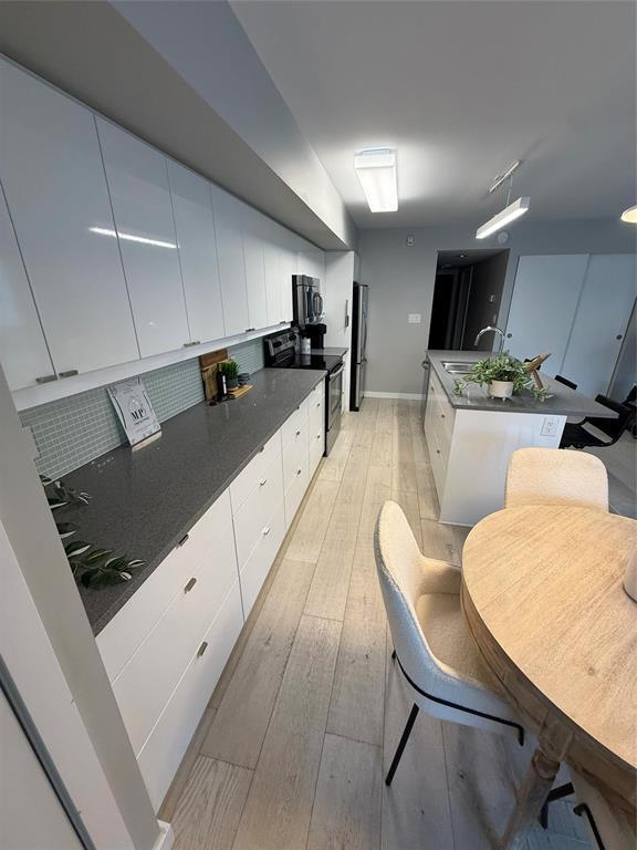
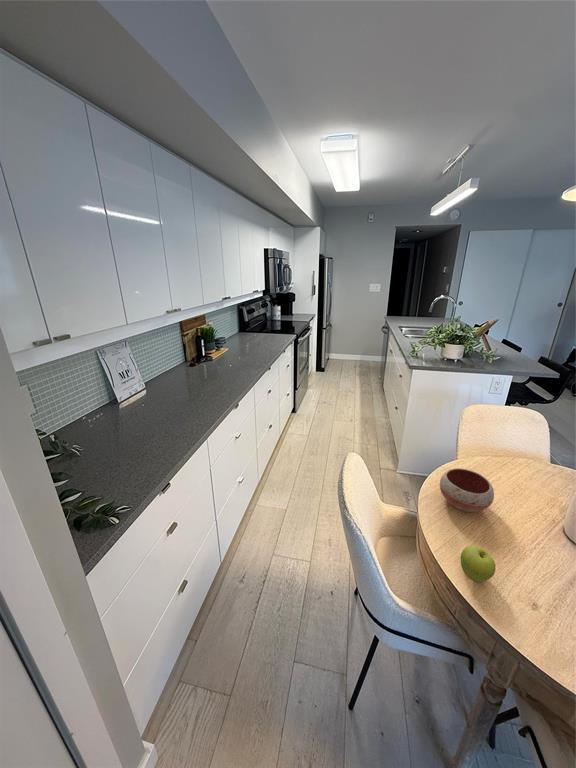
+ fruit (477, 563)
+ bowl (465, 491)
